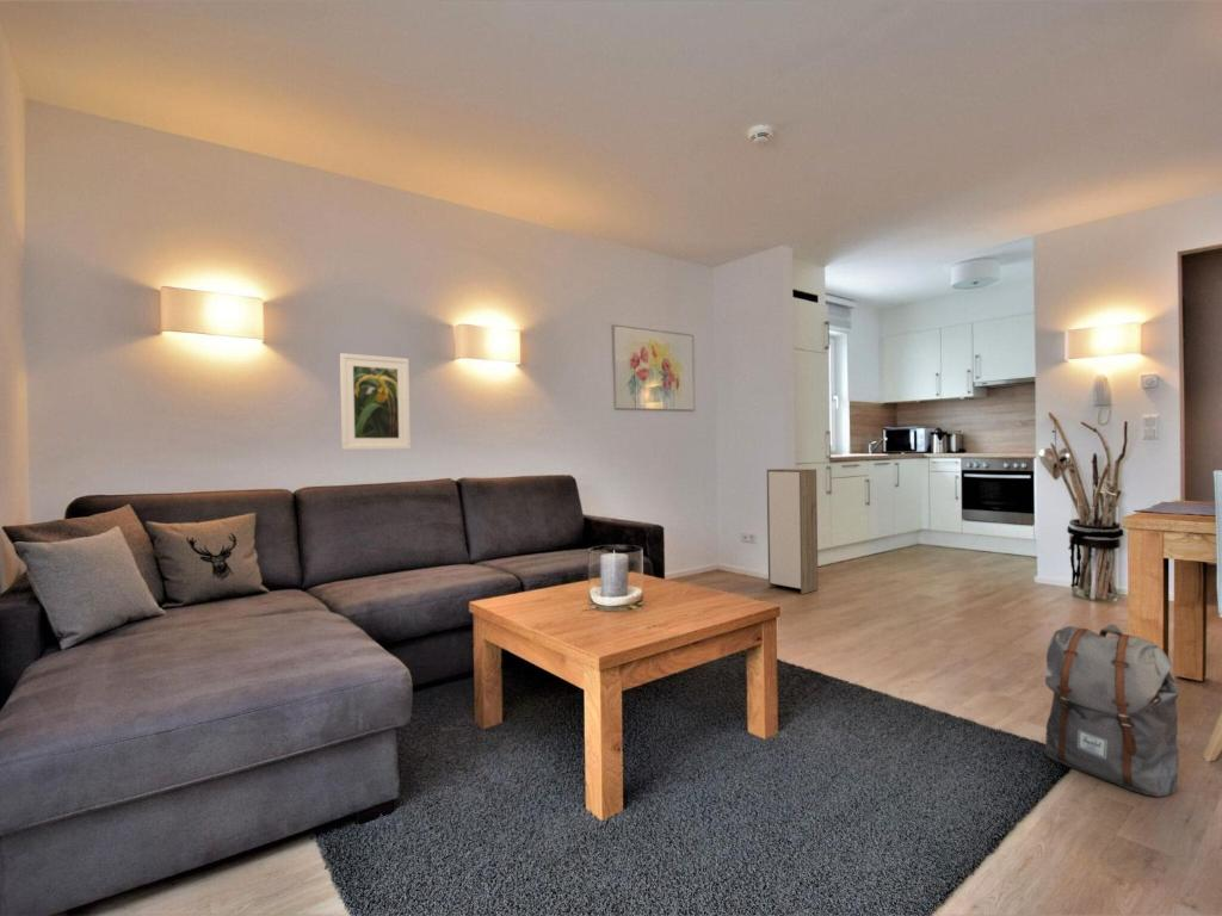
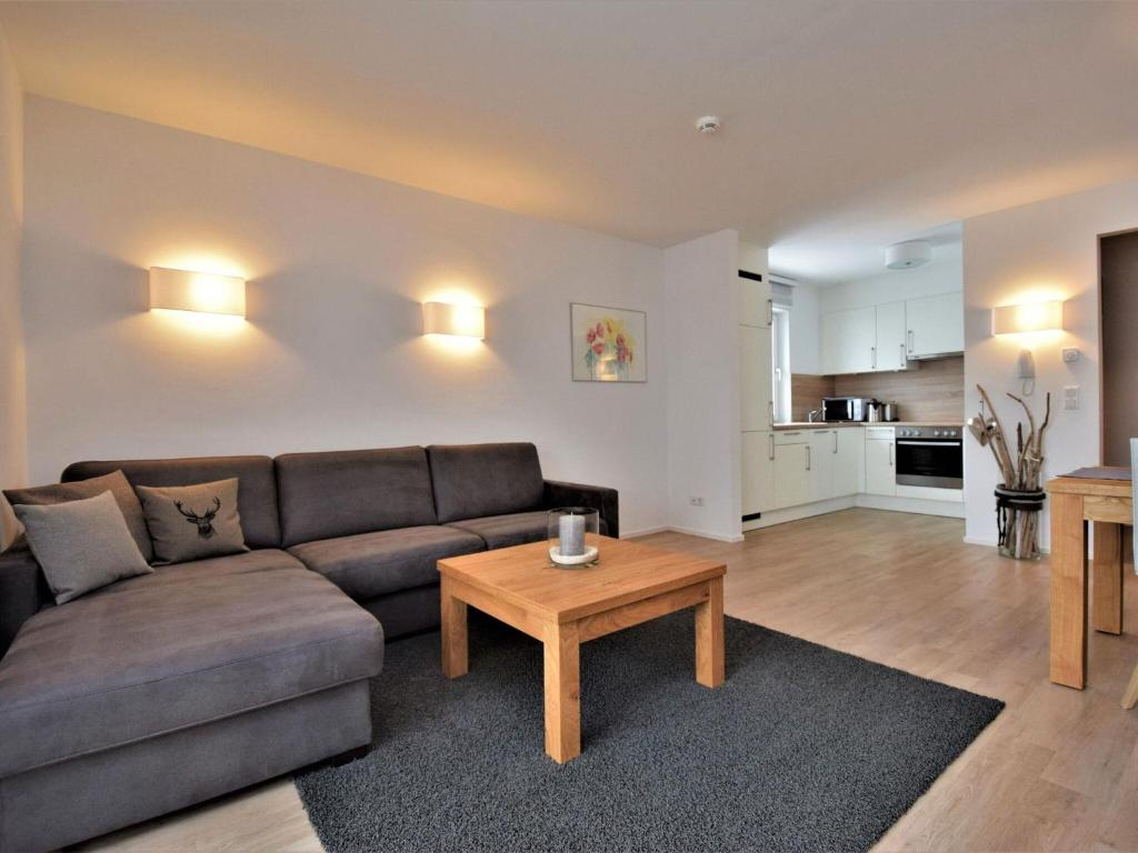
- backpack (1106, 697)
- storage cabinet (791, 528)
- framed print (376, 402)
